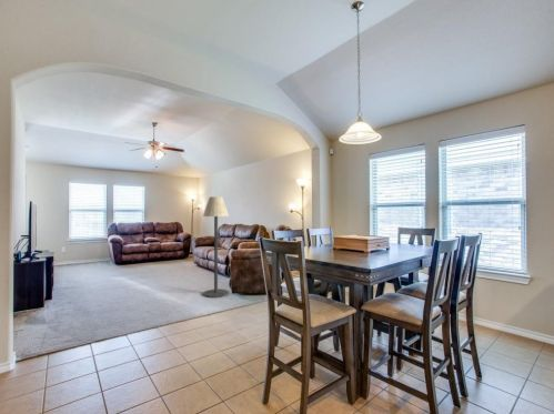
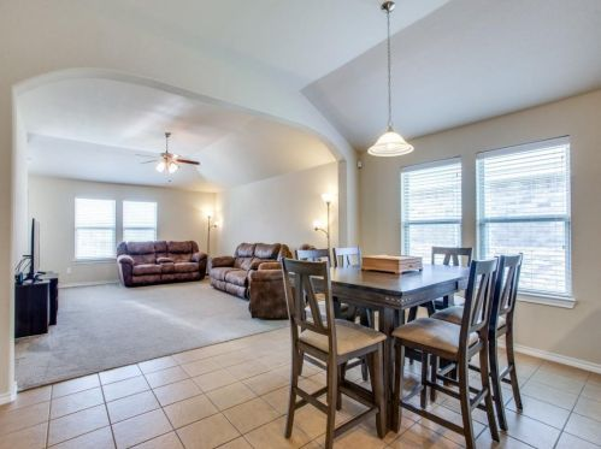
- floor lamp (215, 245)
